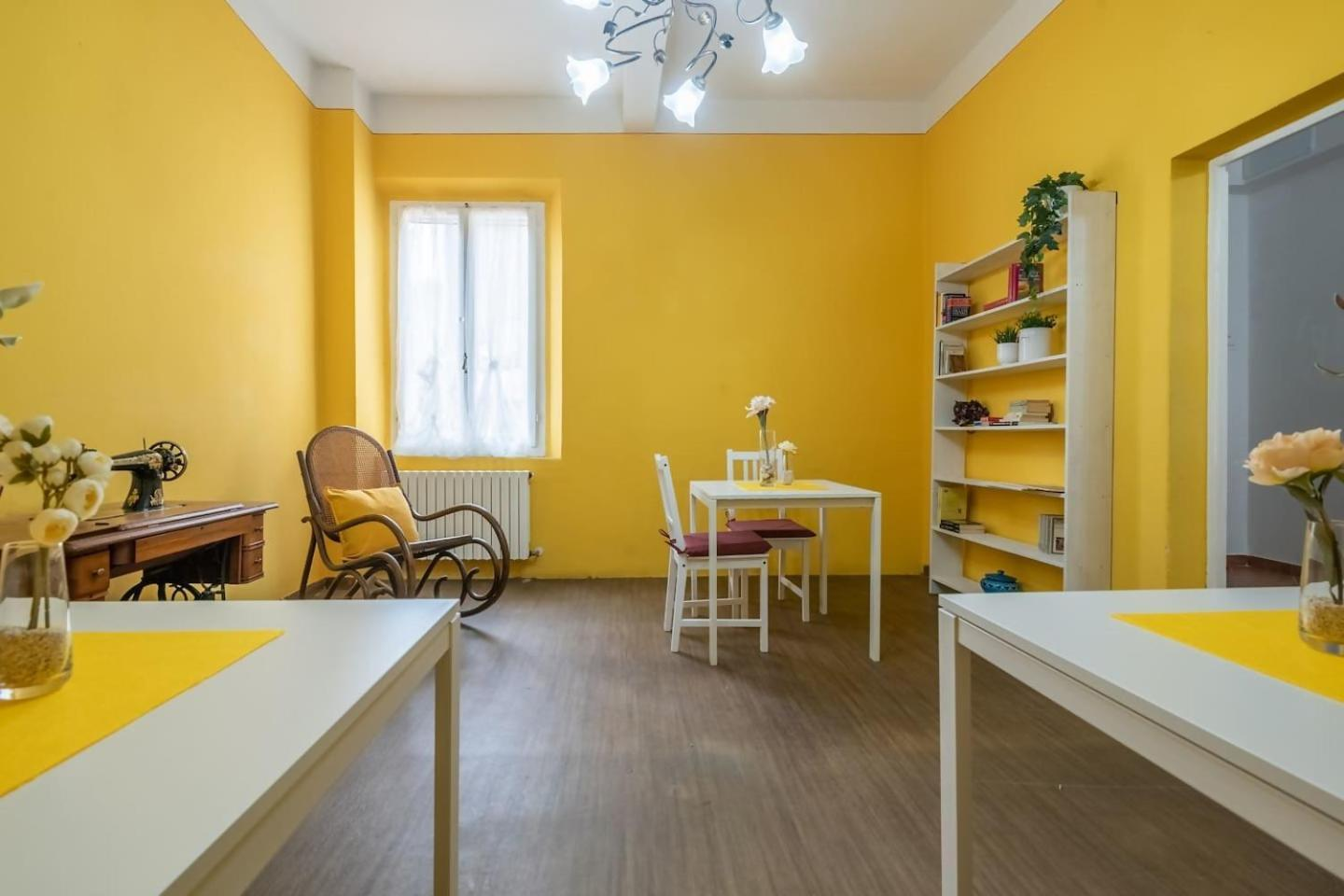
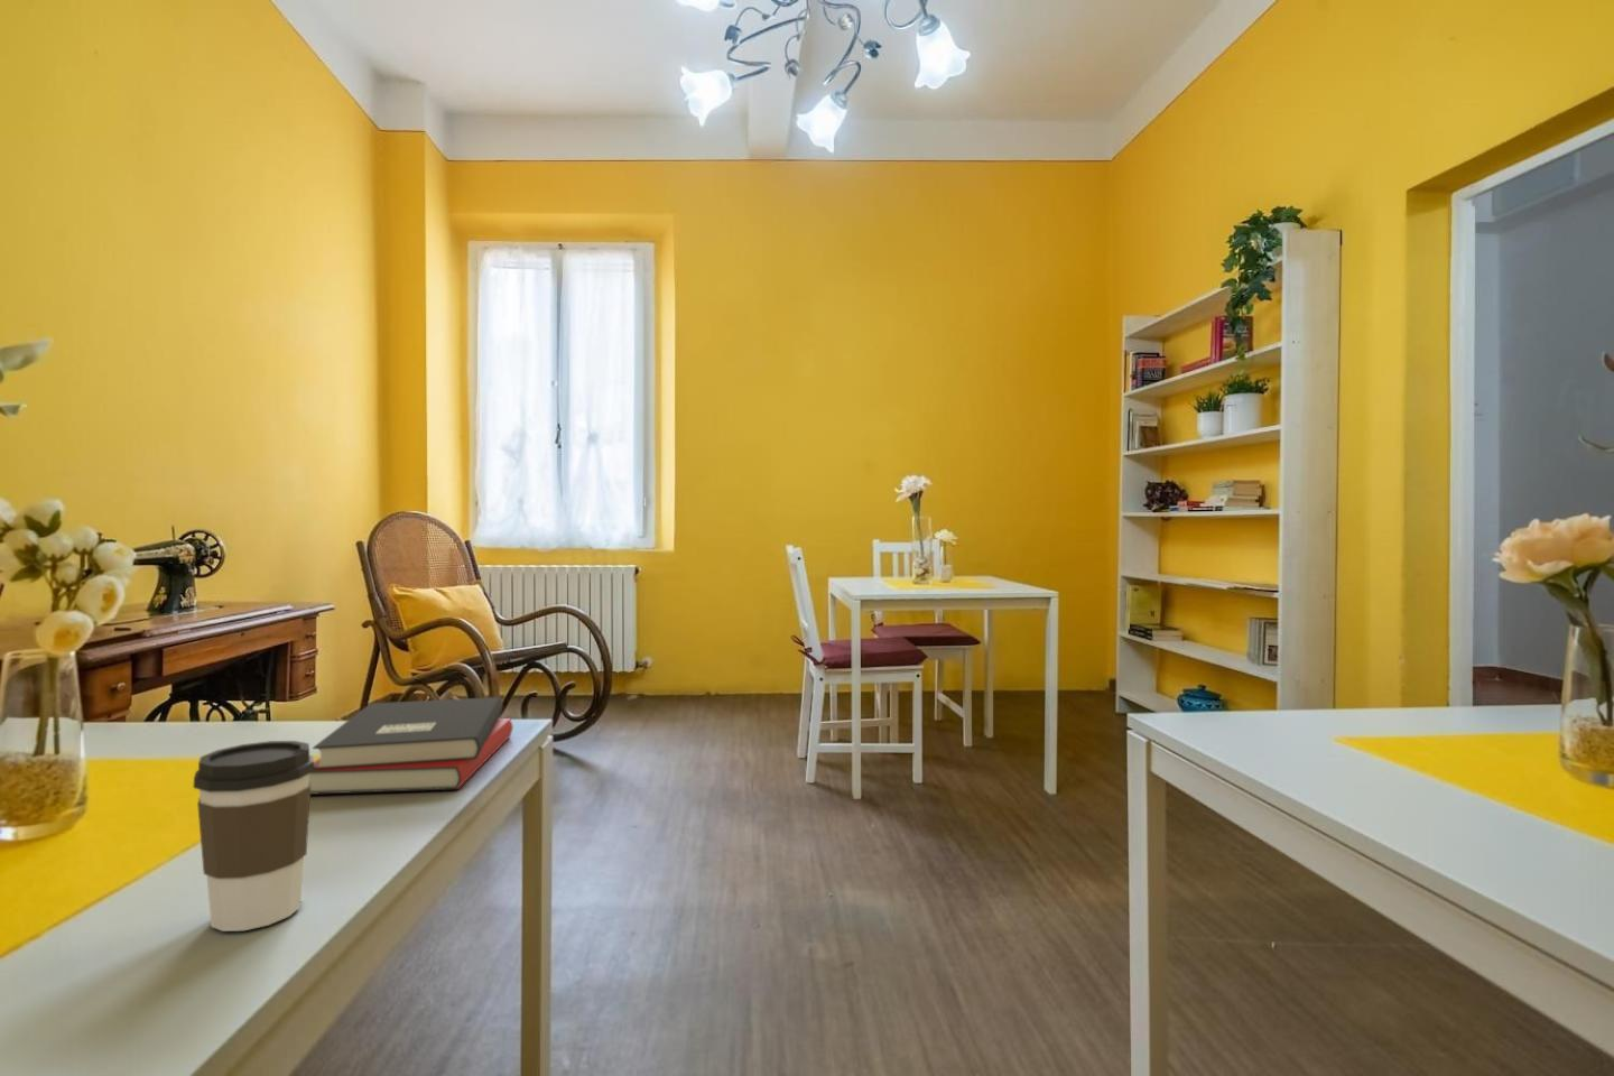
+ hardback book (419, 739)
+ coffee cup (256, 832)
